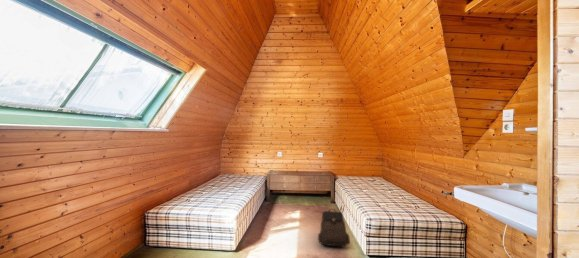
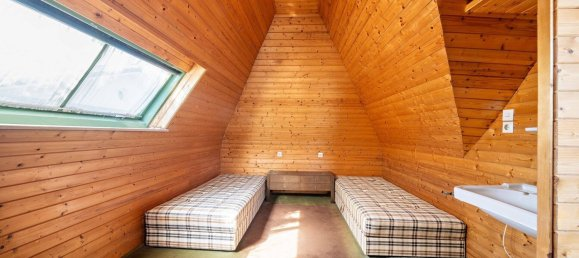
- backpack (332, 226)
